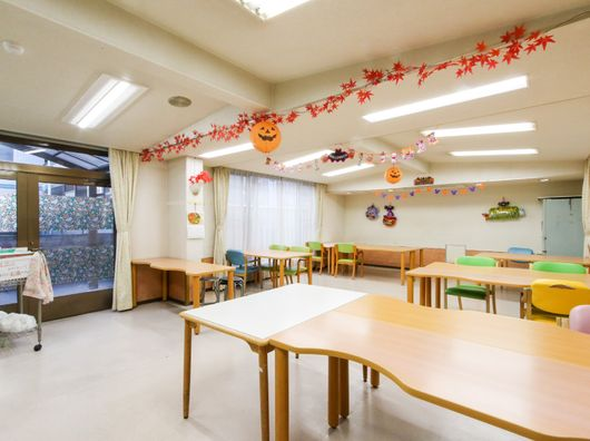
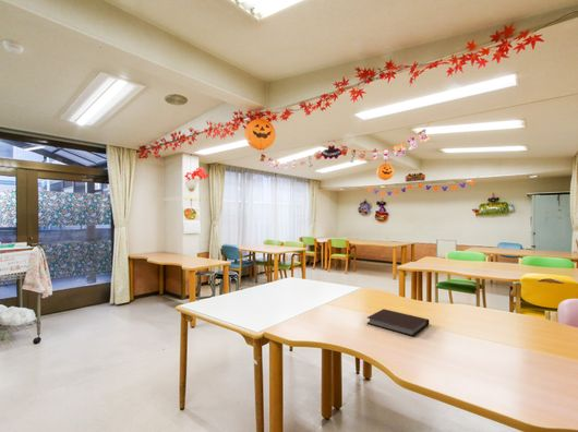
+ notebook (397, 321)
